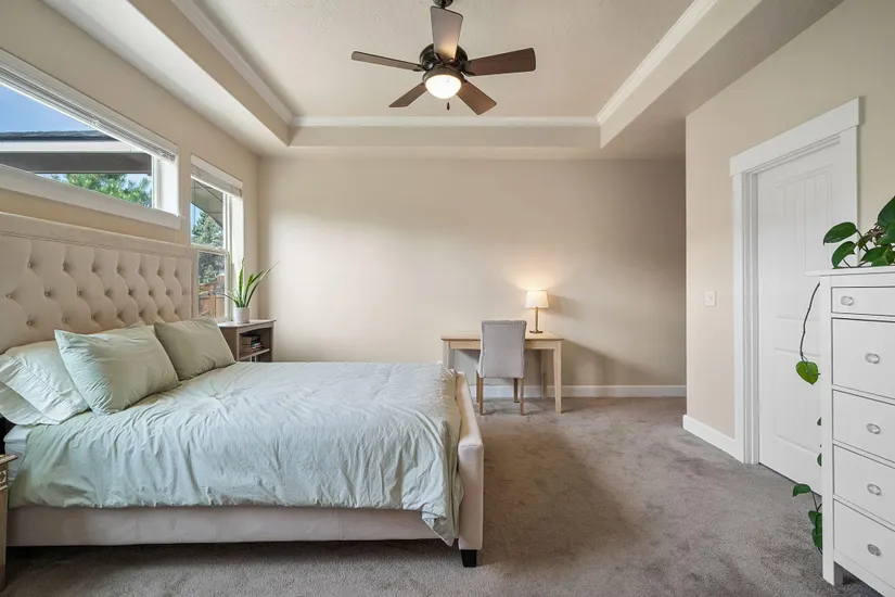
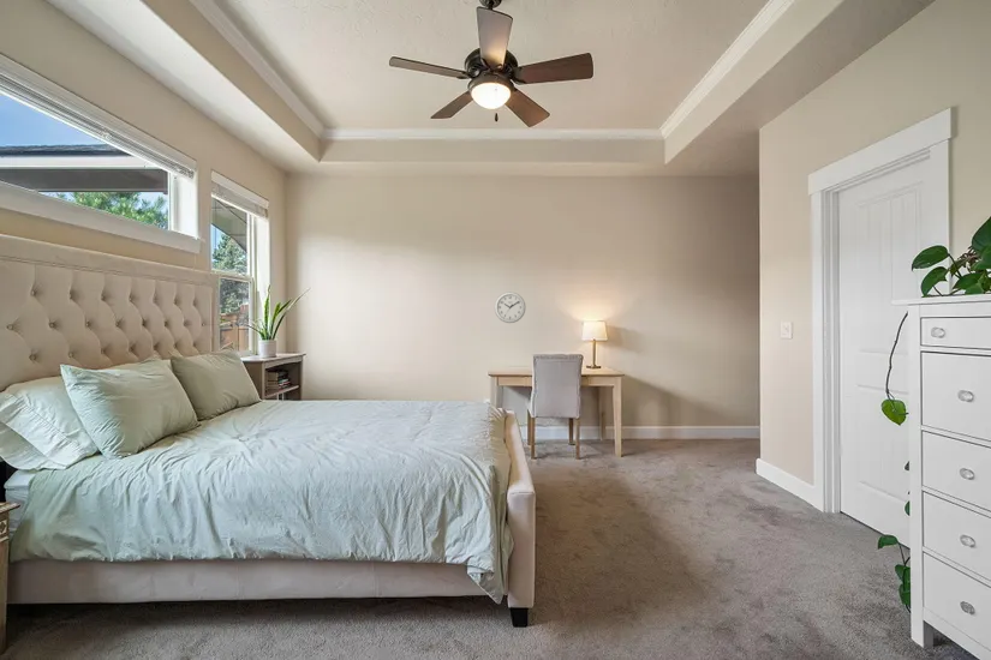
+ wall clock (509, 307)
